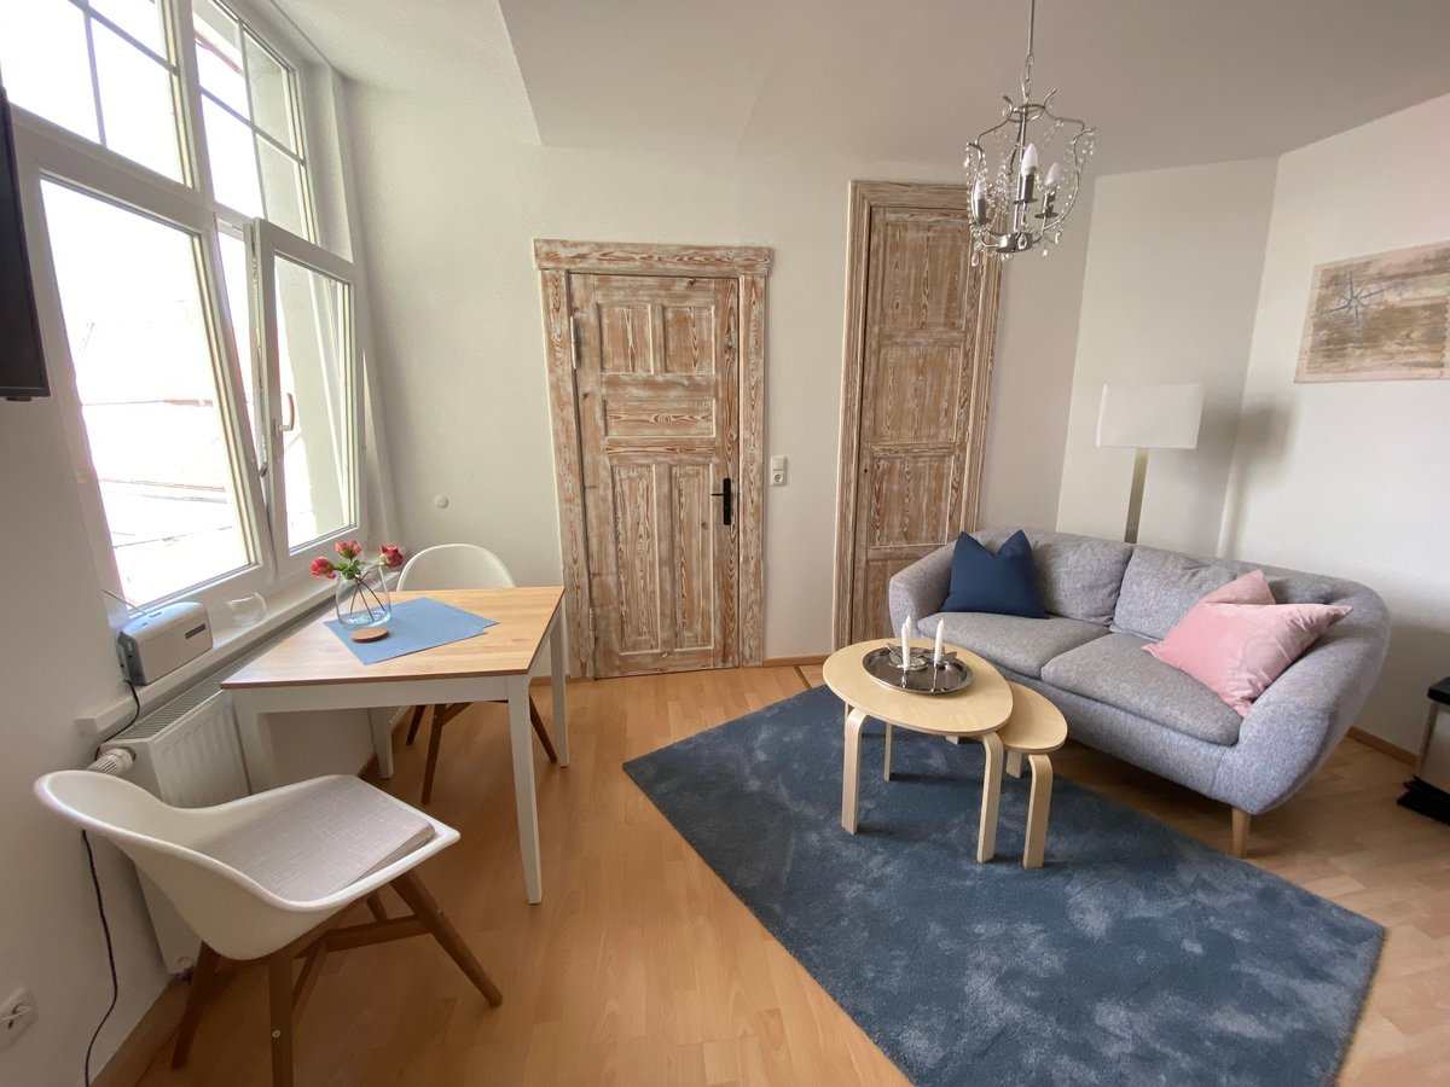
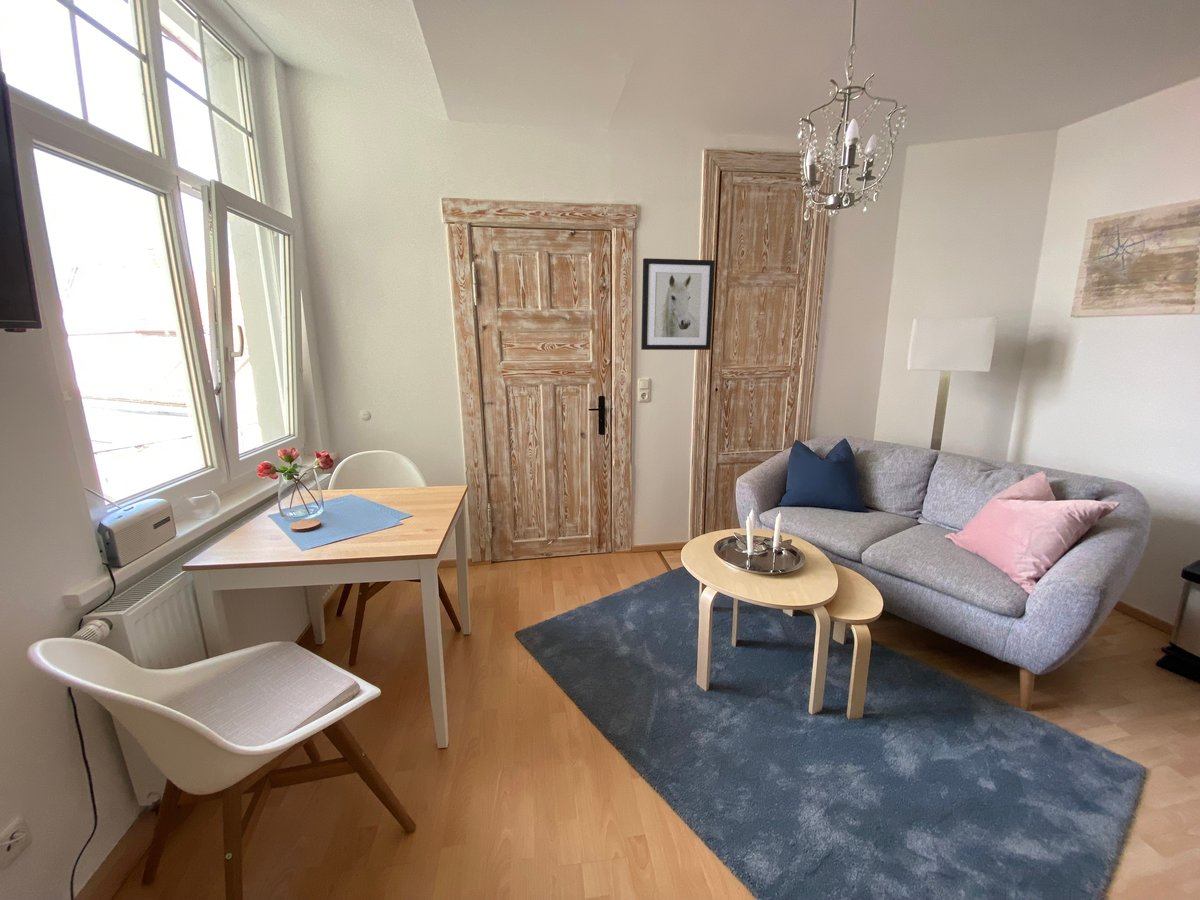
+ wall art (677, 305)
